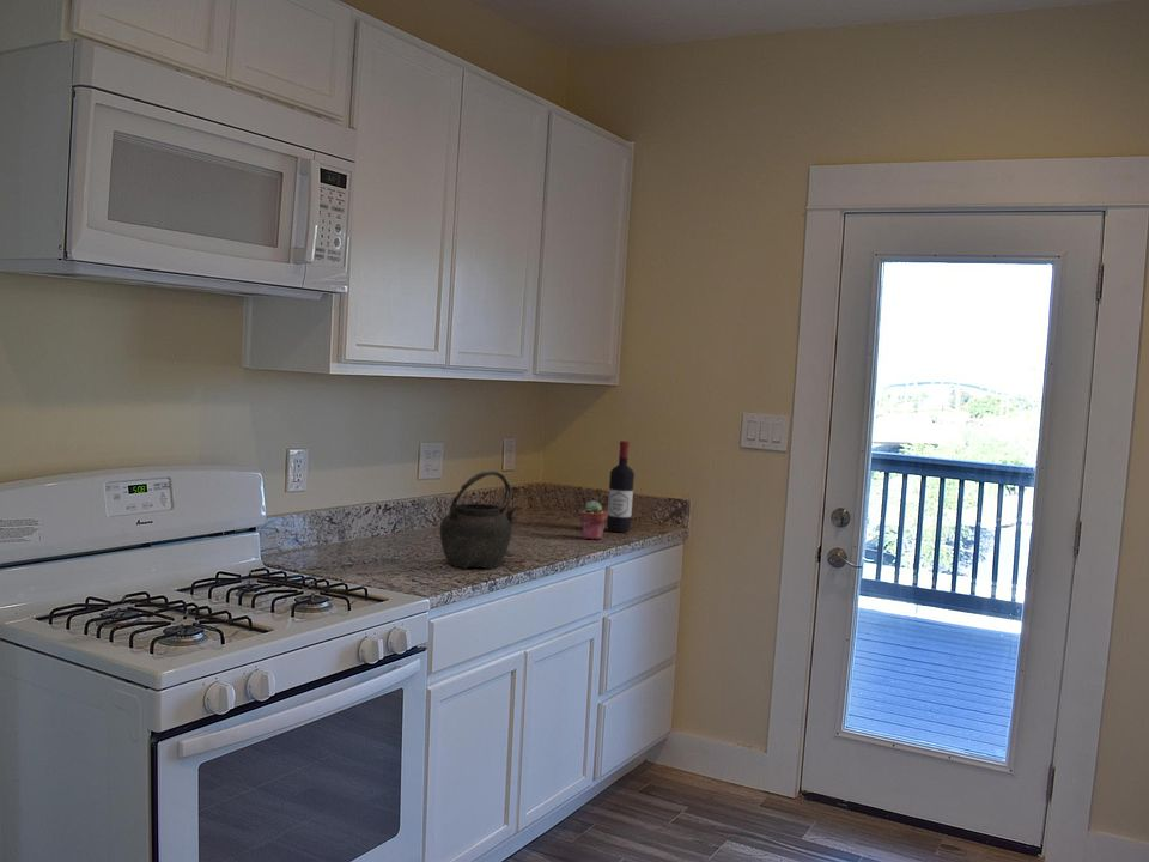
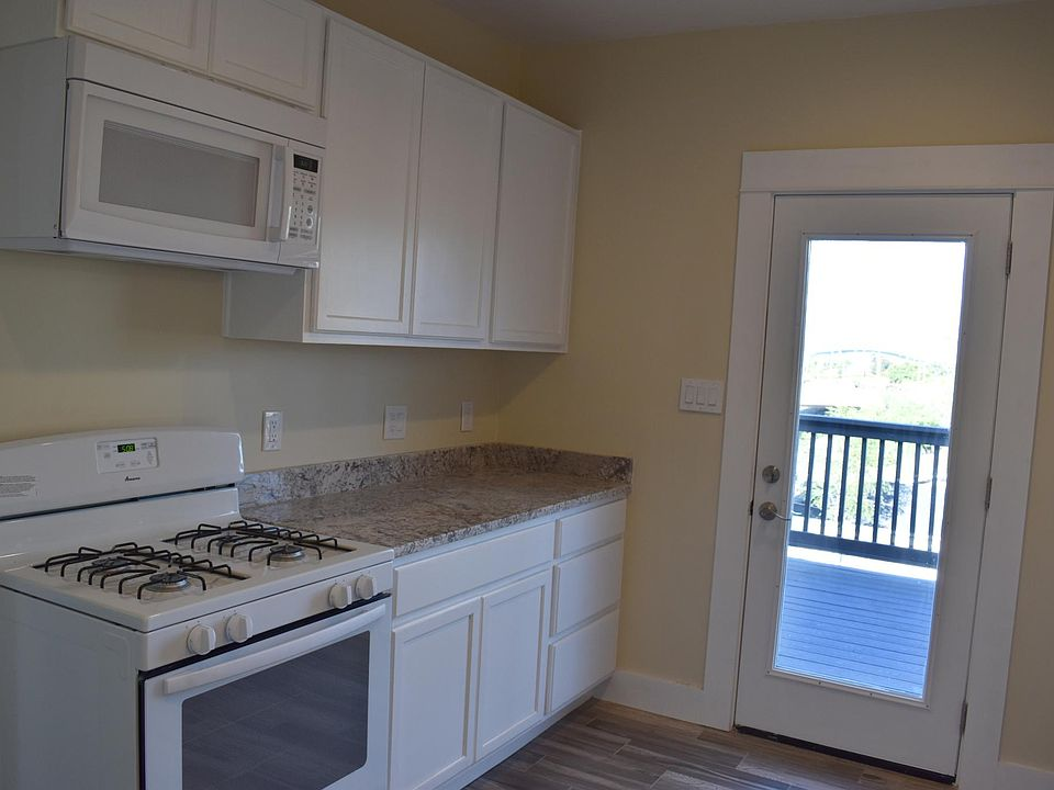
- wine bottle (621, 486)
- potted succulent (592, 518)
- kettle (486, 516)
